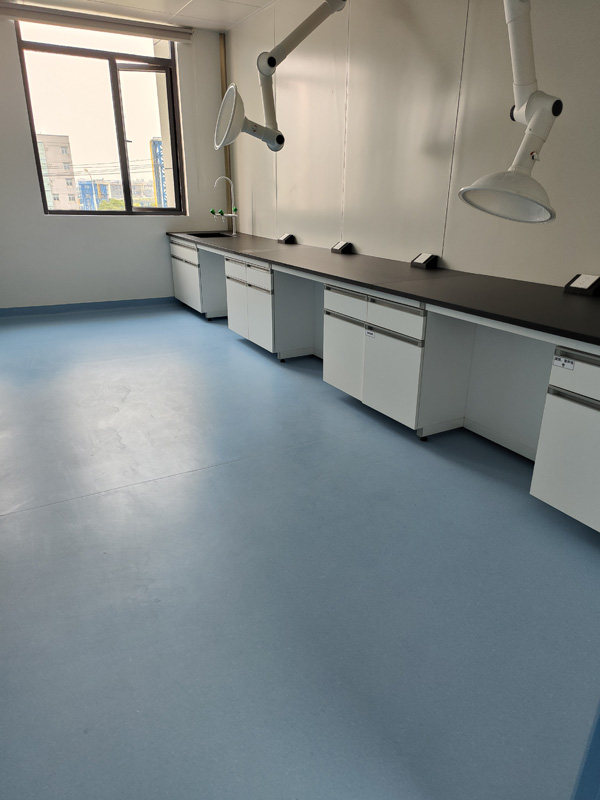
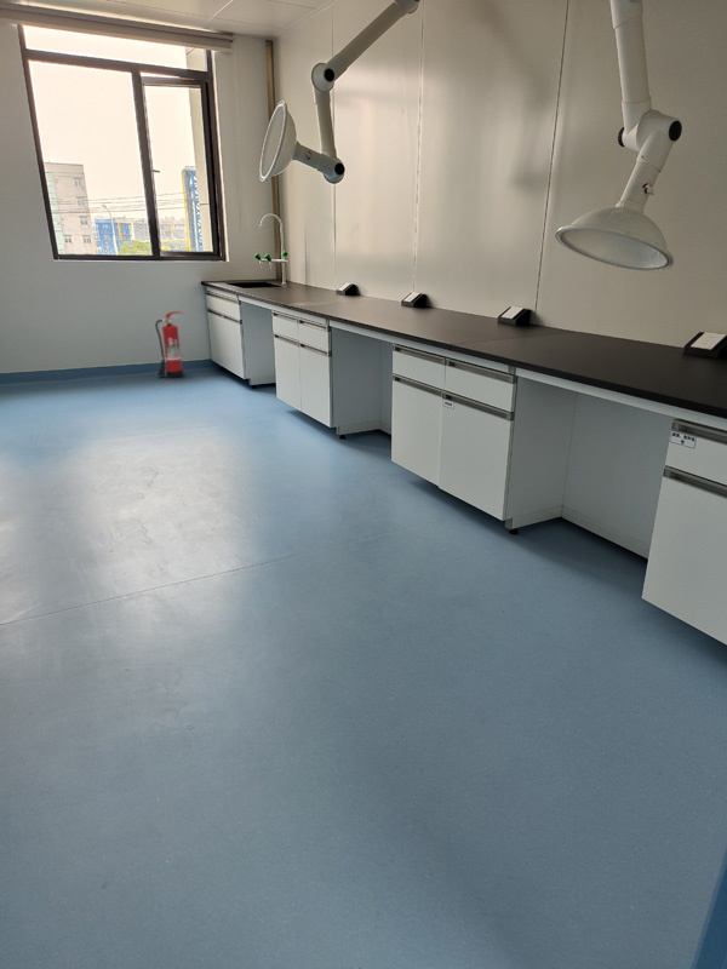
+ fire extinguisher (170, 344)
